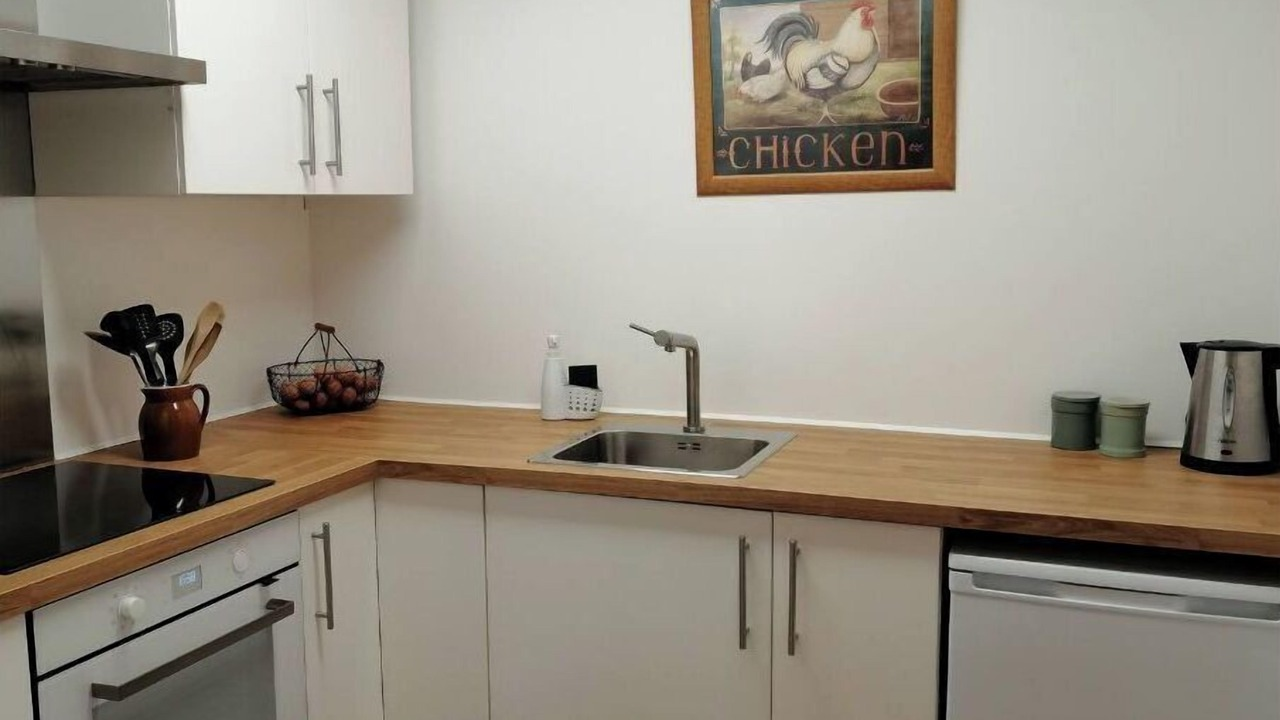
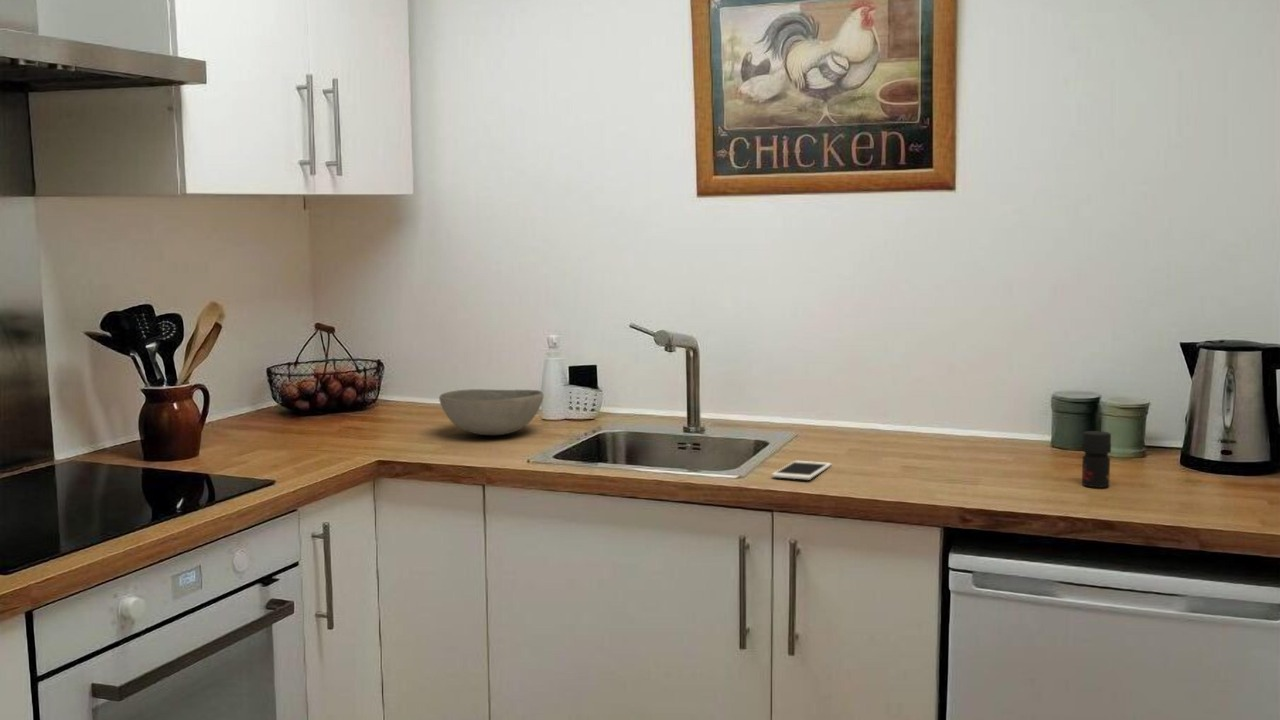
+ cell phone (802, 469)
+ jar (1096, 458)
+ bowl (492, 413)
